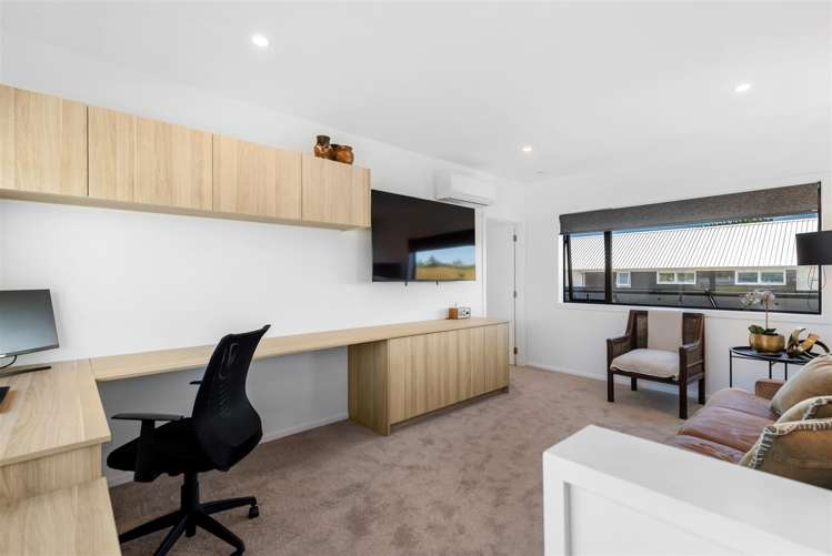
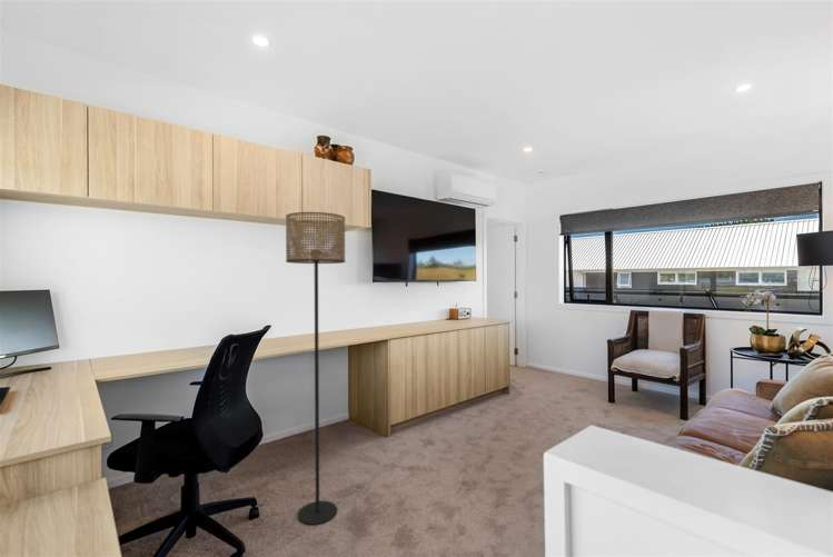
+ floor lamp (316, 364)
